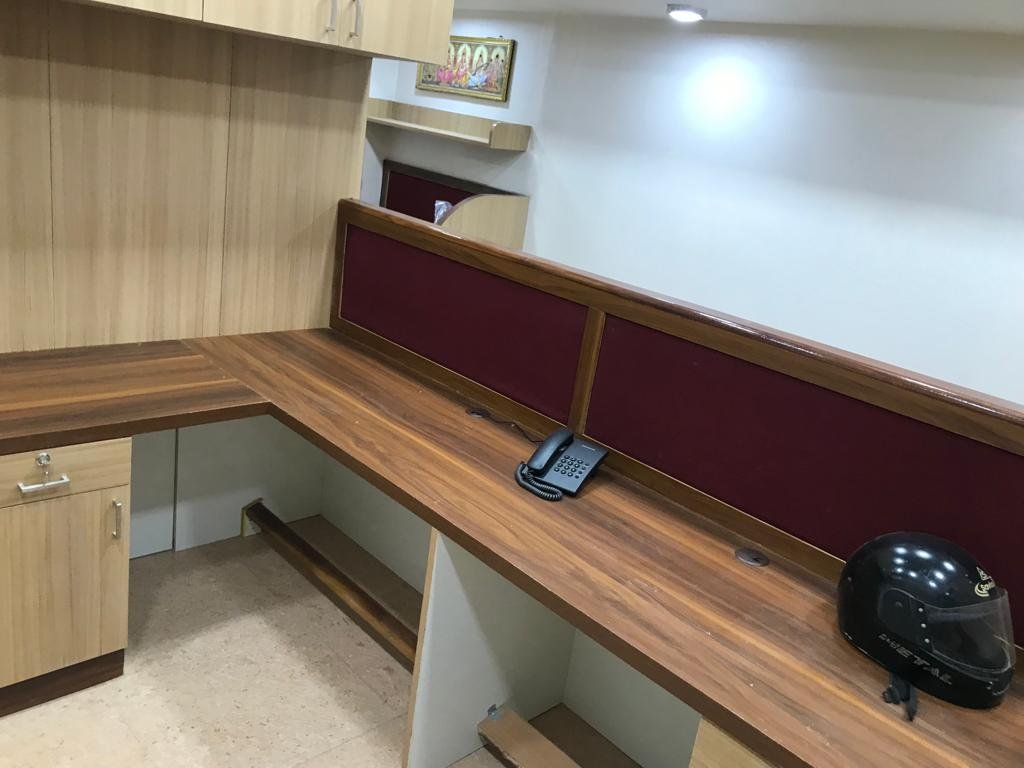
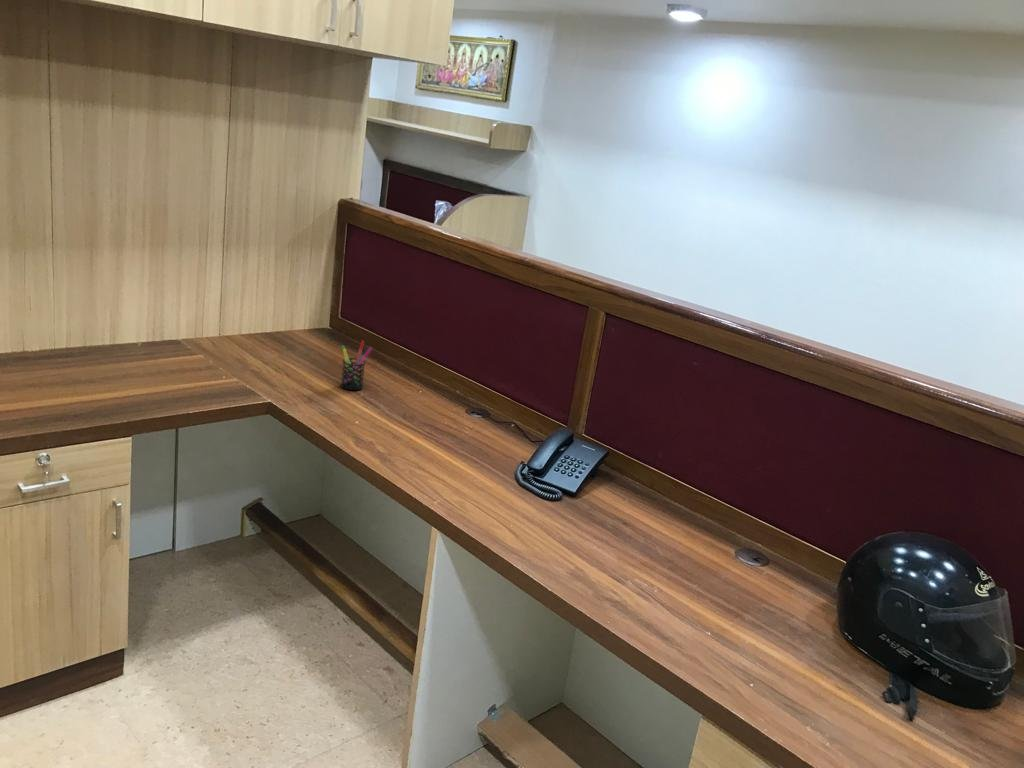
+ pen holder (352, 363)
